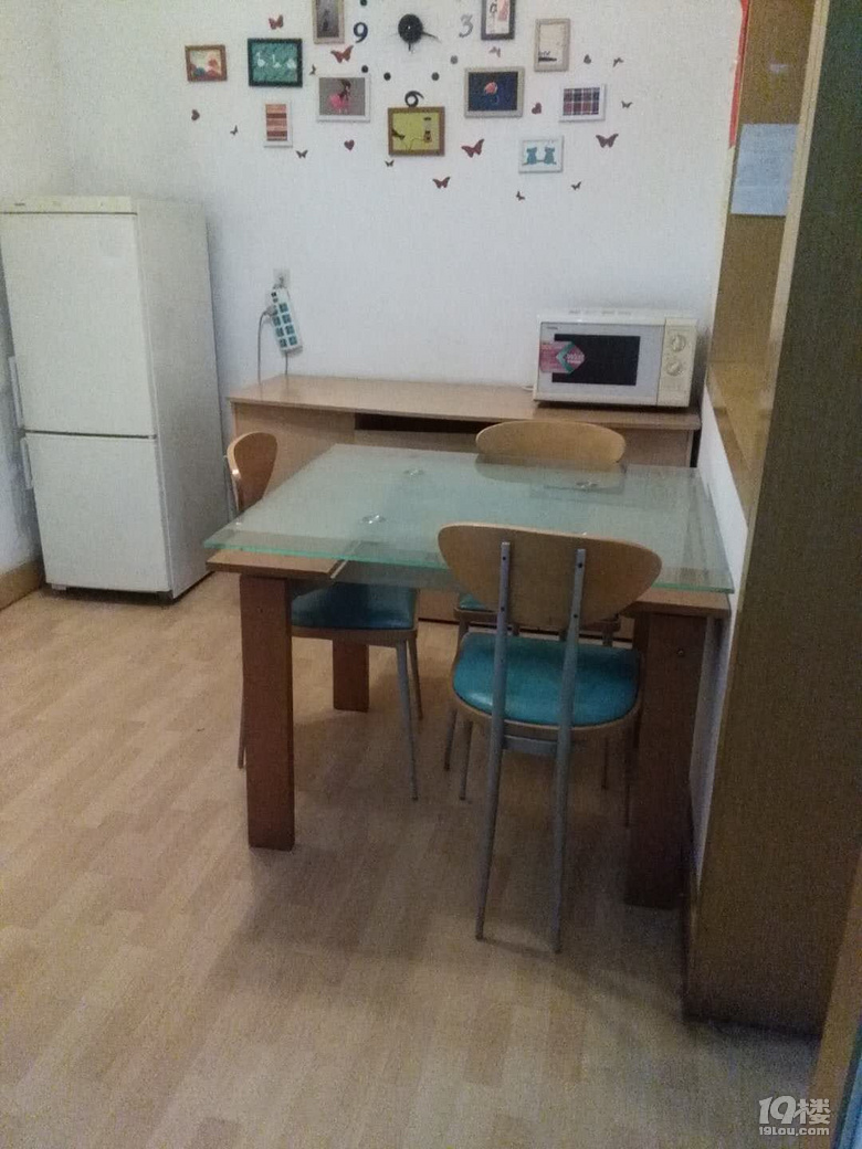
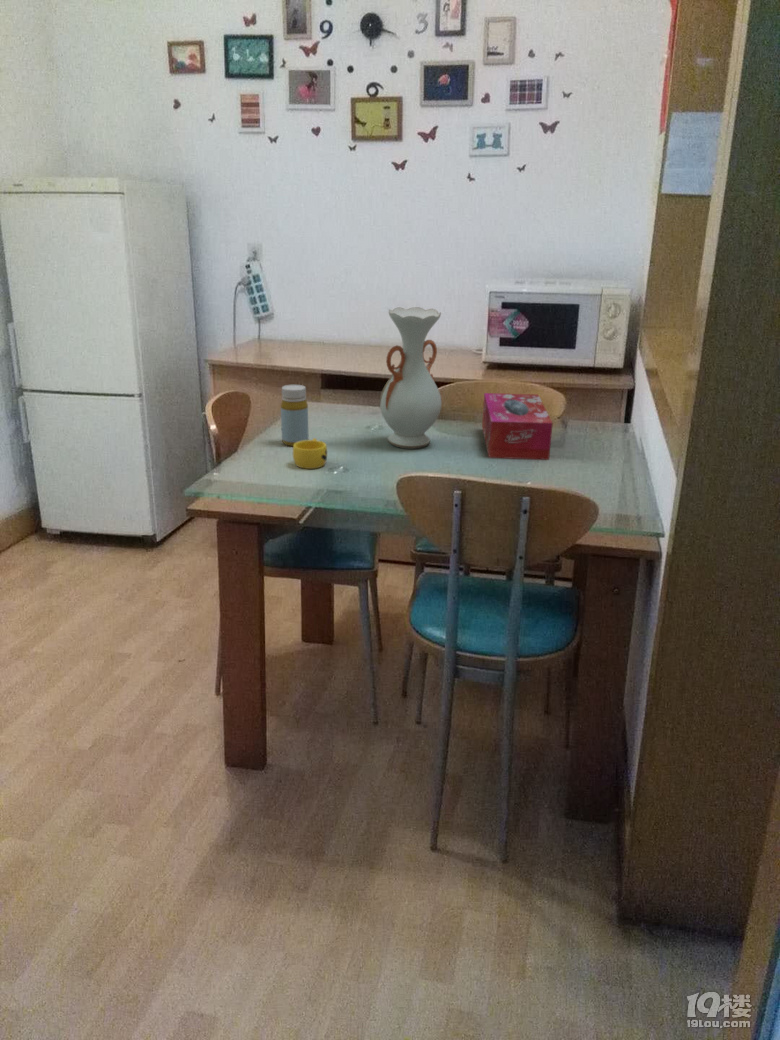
+ vase (411, 378)
+ cup (311, 453)
+ bottle (294, 415)
+ tissue box (514, 425)
